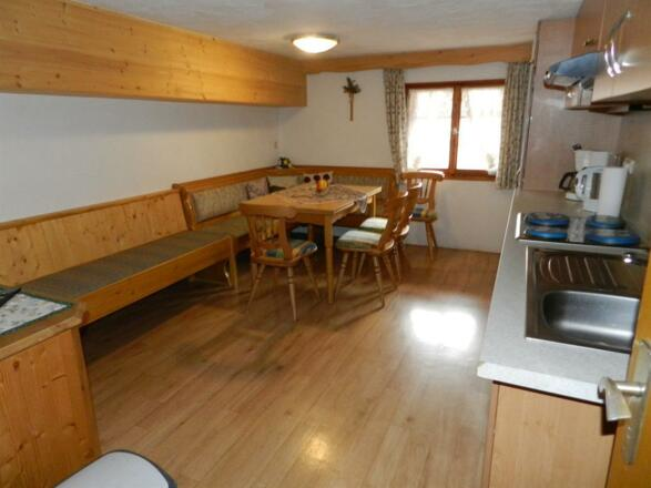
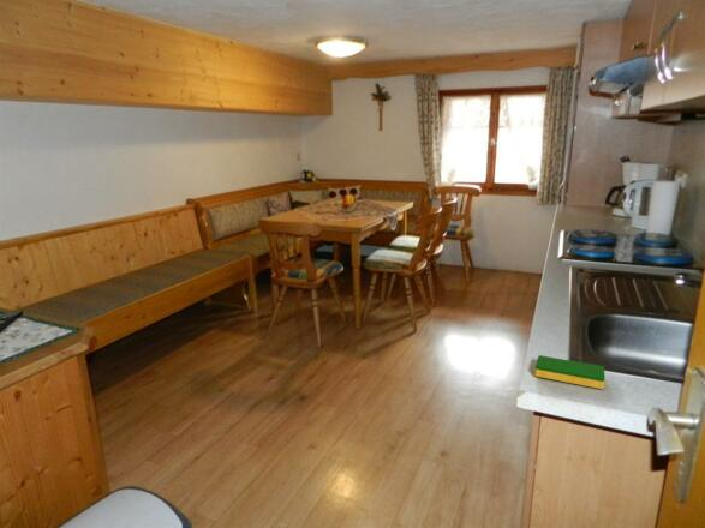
+ dish sponge (569, 371)
